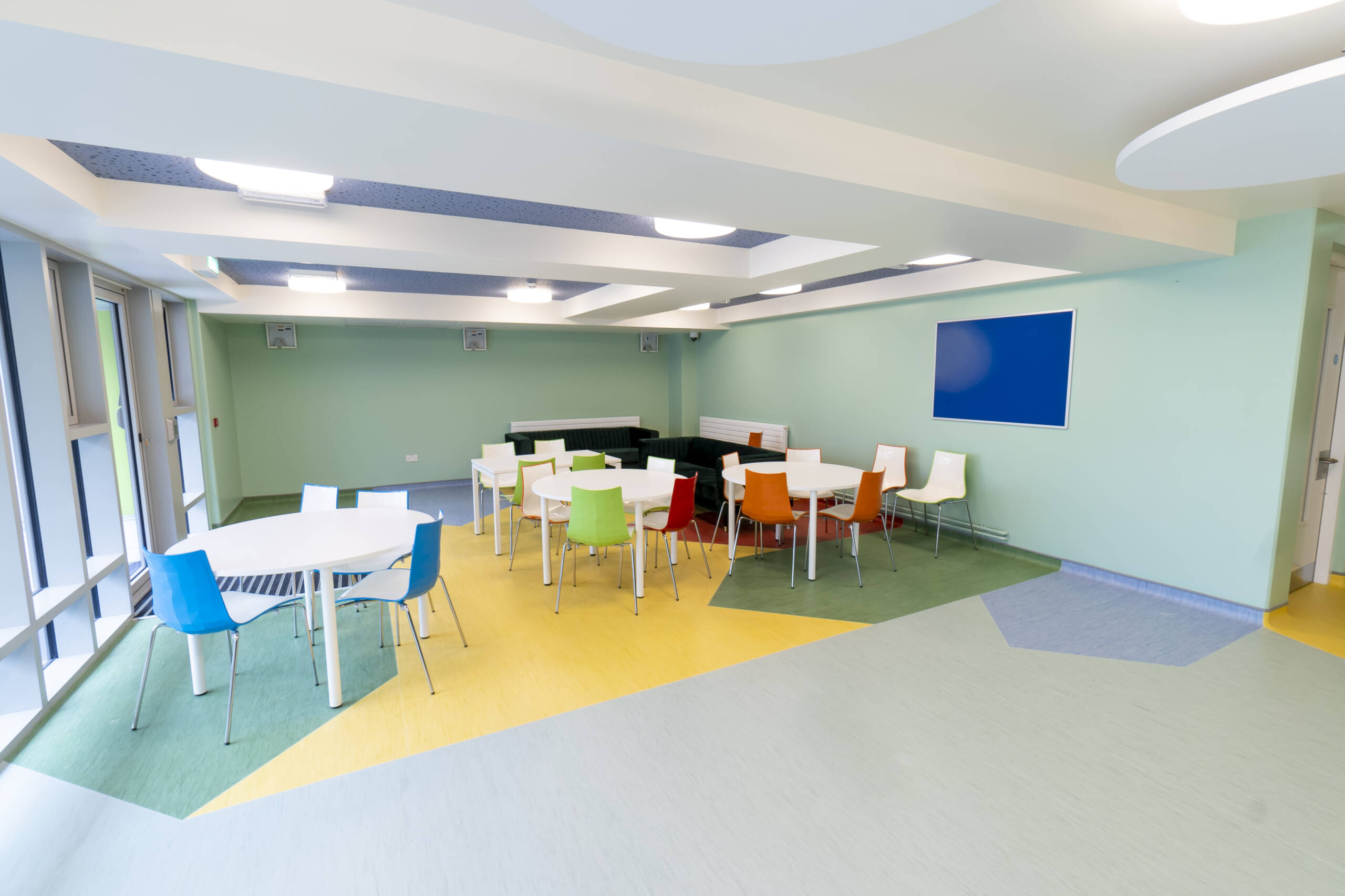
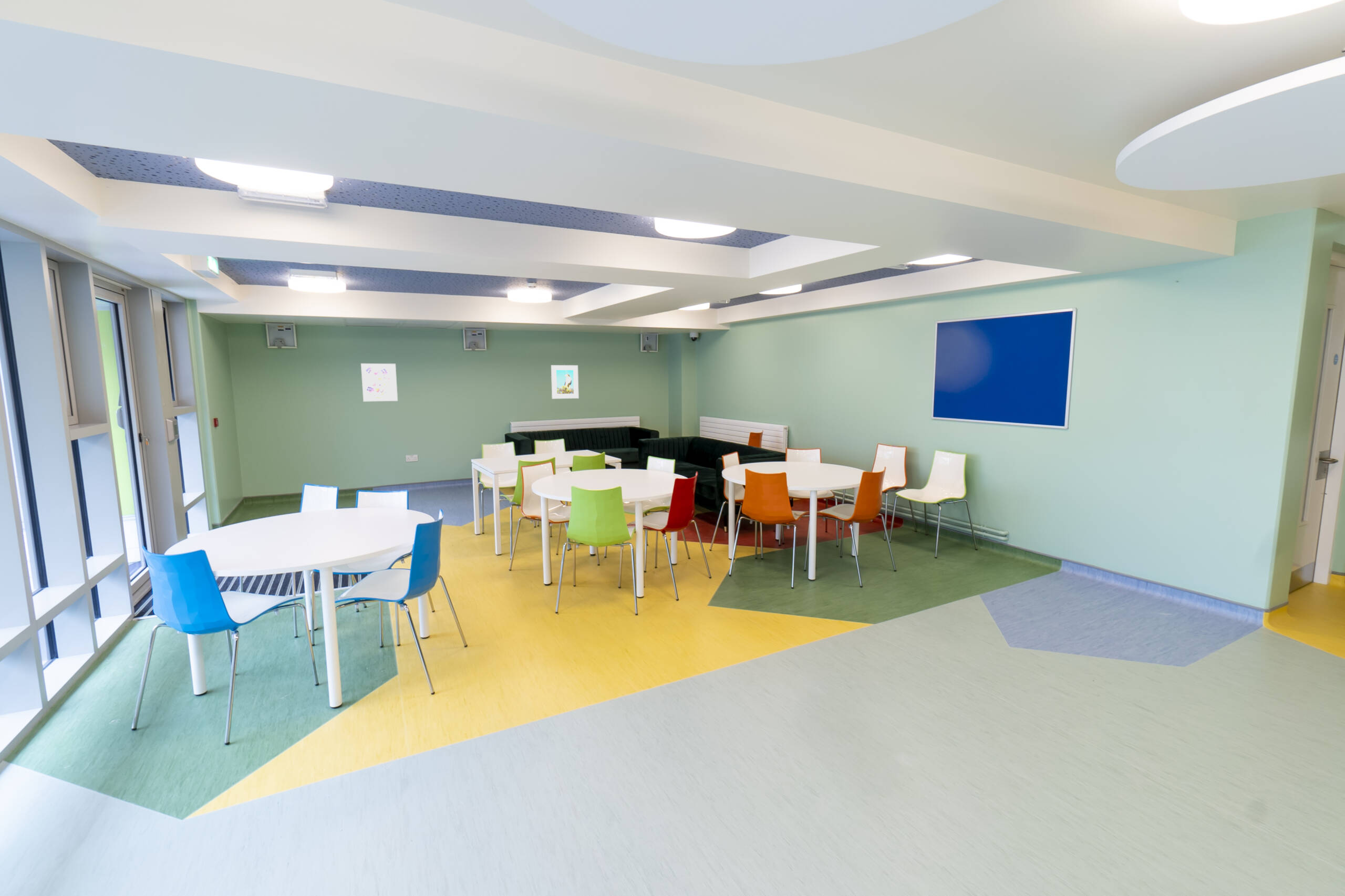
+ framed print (565, 382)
+ wall art (379, 382)
